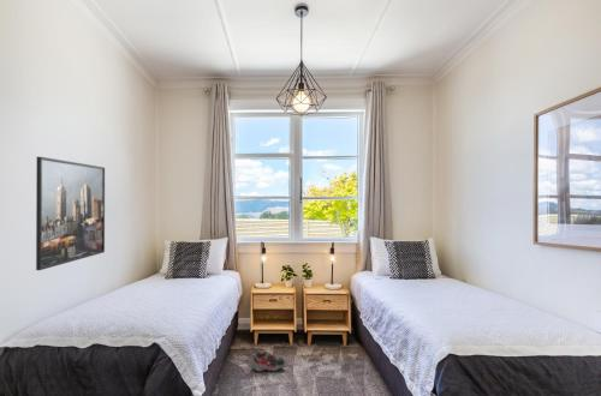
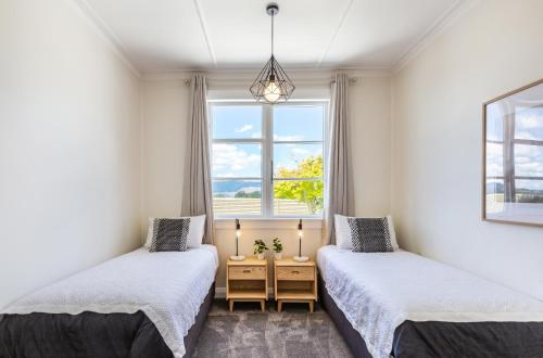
- shoe (268, 359)
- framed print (75, 211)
